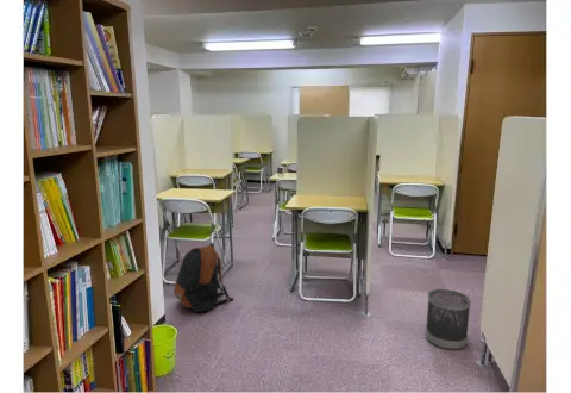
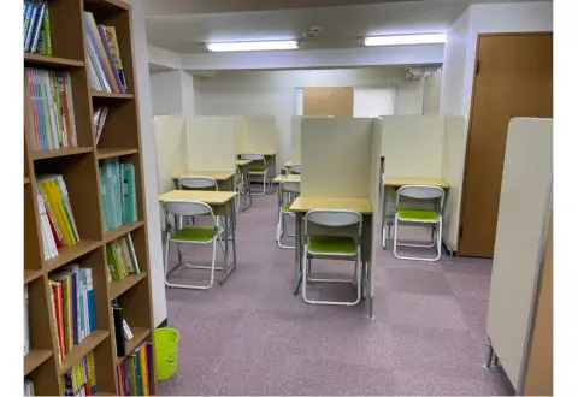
- backpack (202, 273)
- wastebasket (446, 318)
